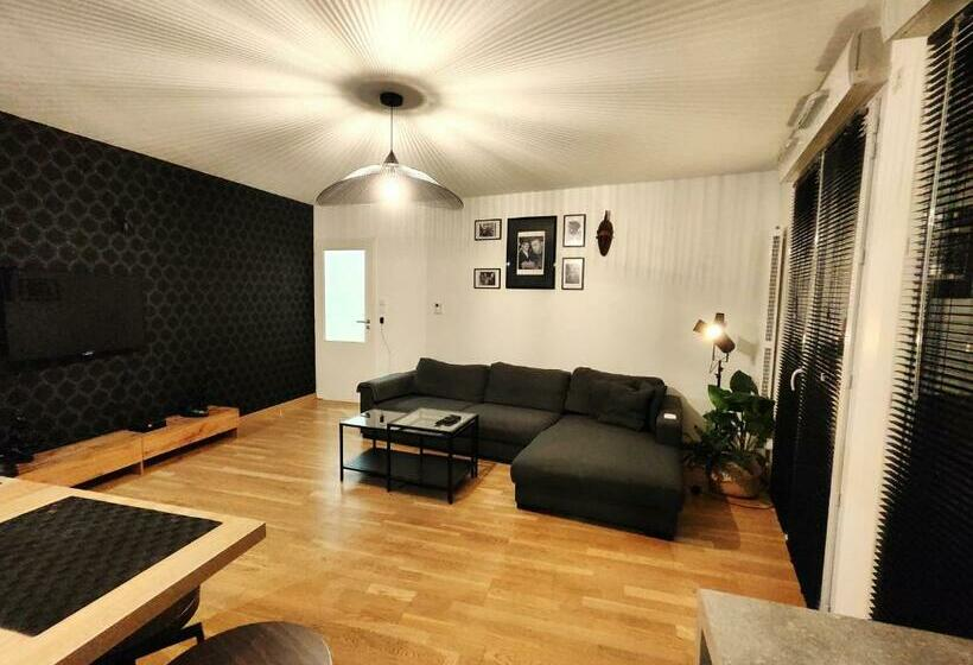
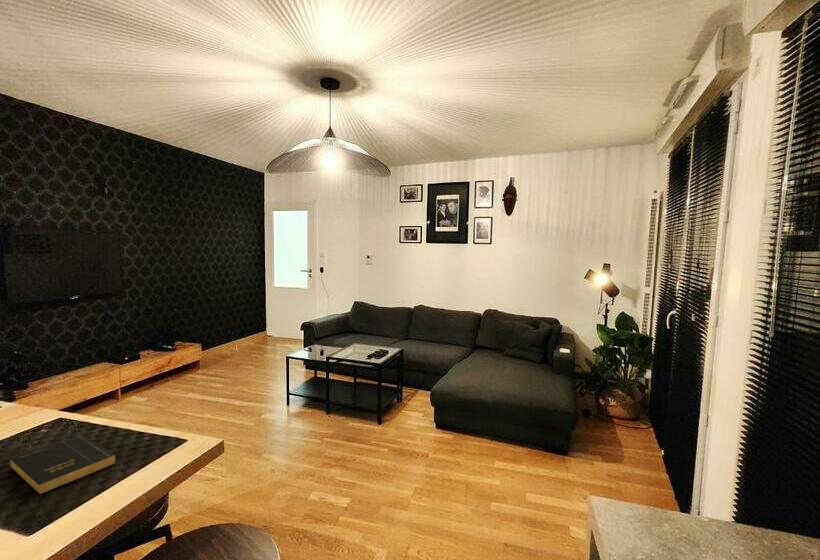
+ book (62, 460)
